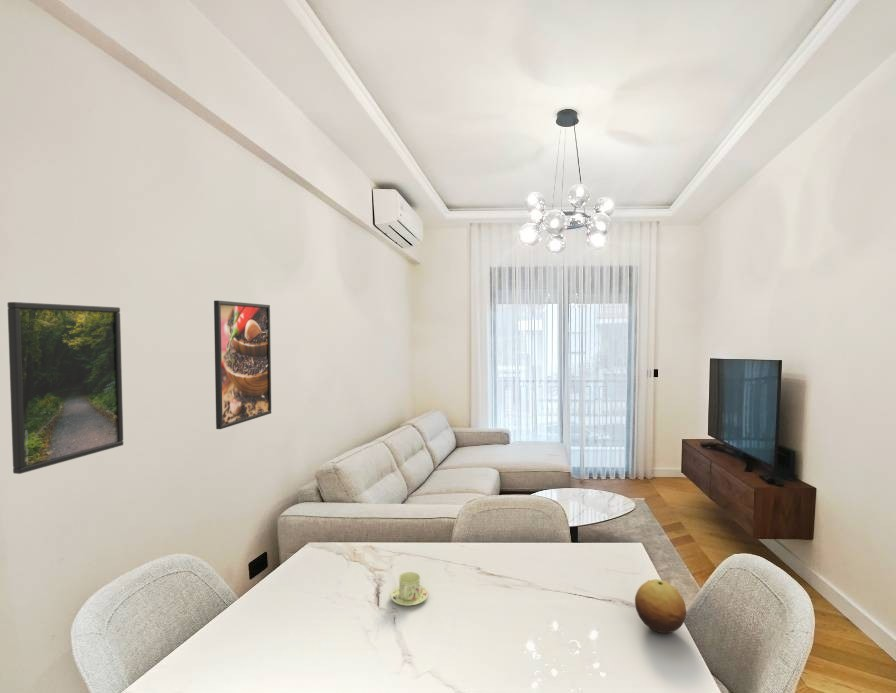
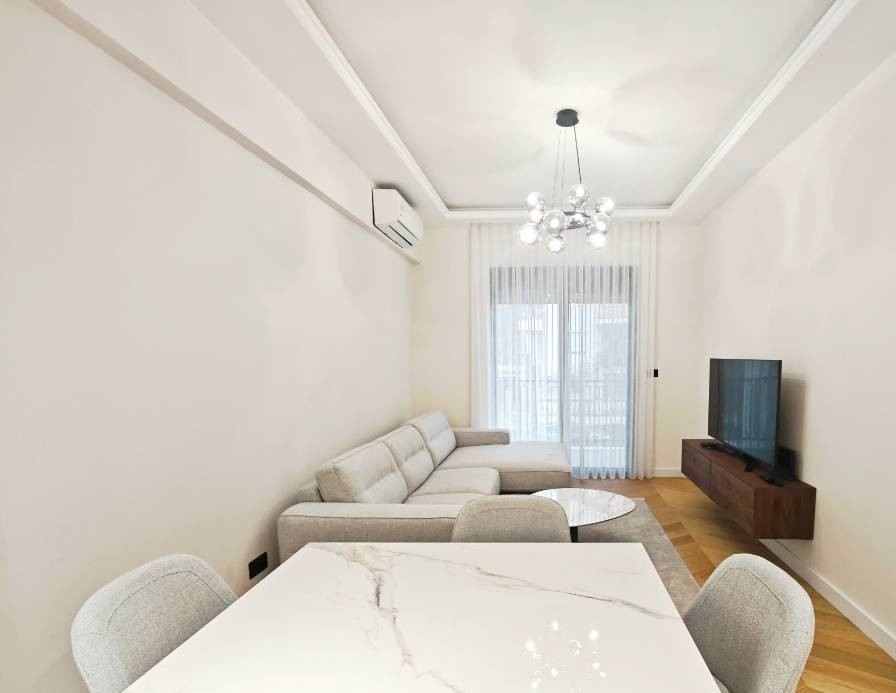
- fruit (659, 605)
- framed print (72, 381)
- chinaware (409, 587)
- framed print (245, 362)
